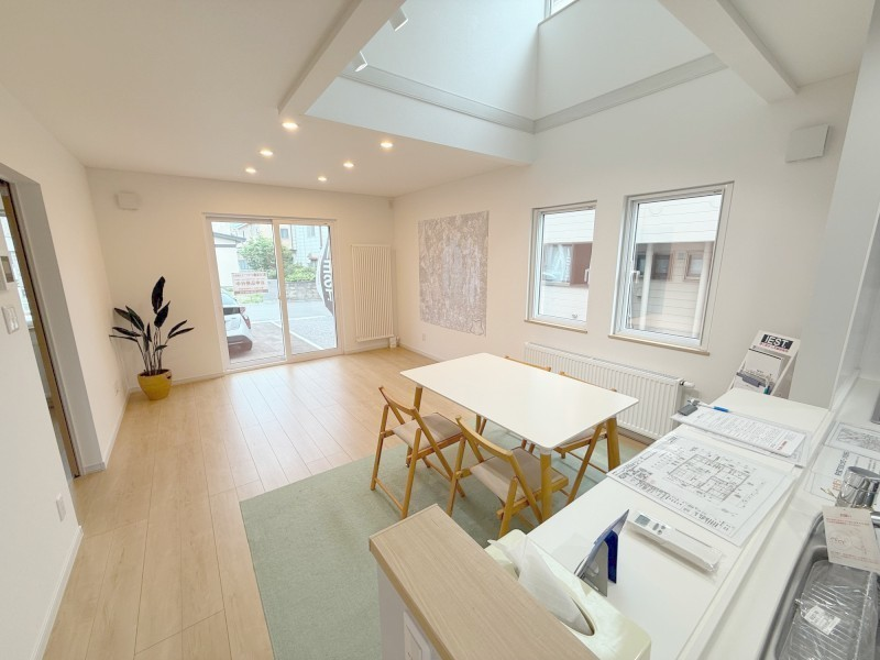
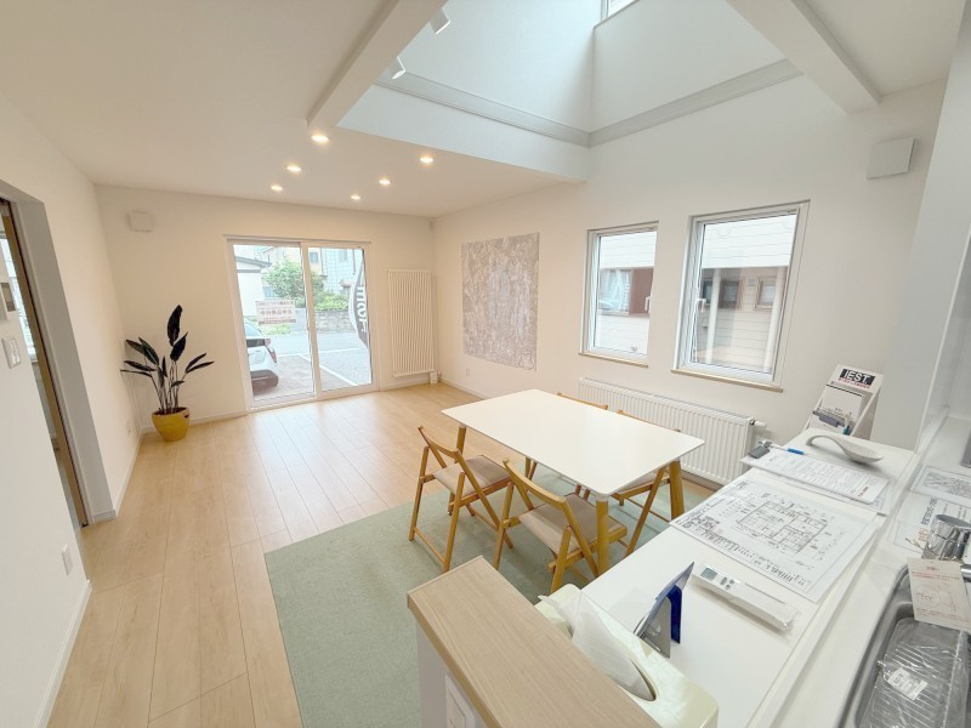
+ spoon rest (842, 447)
